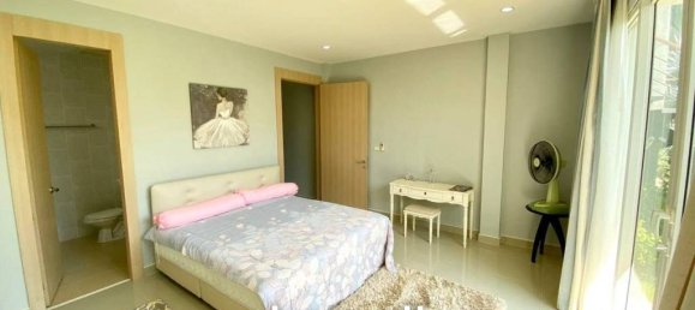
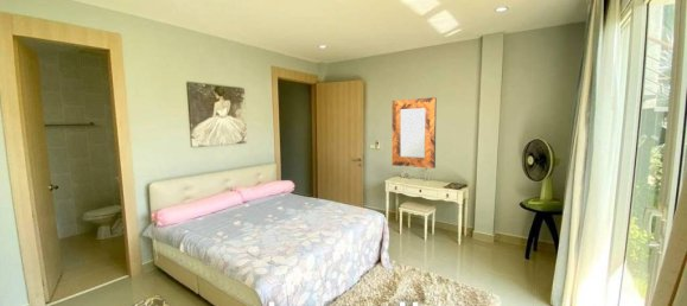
+ home mirror (413, 133)
